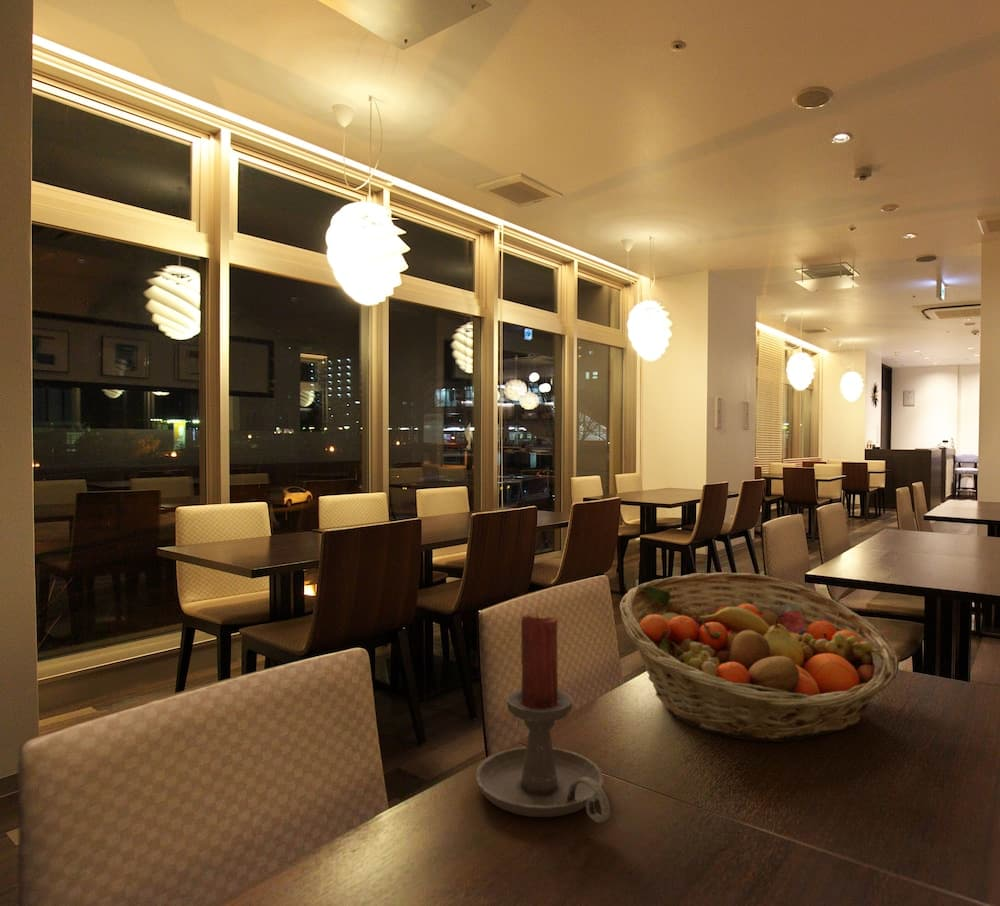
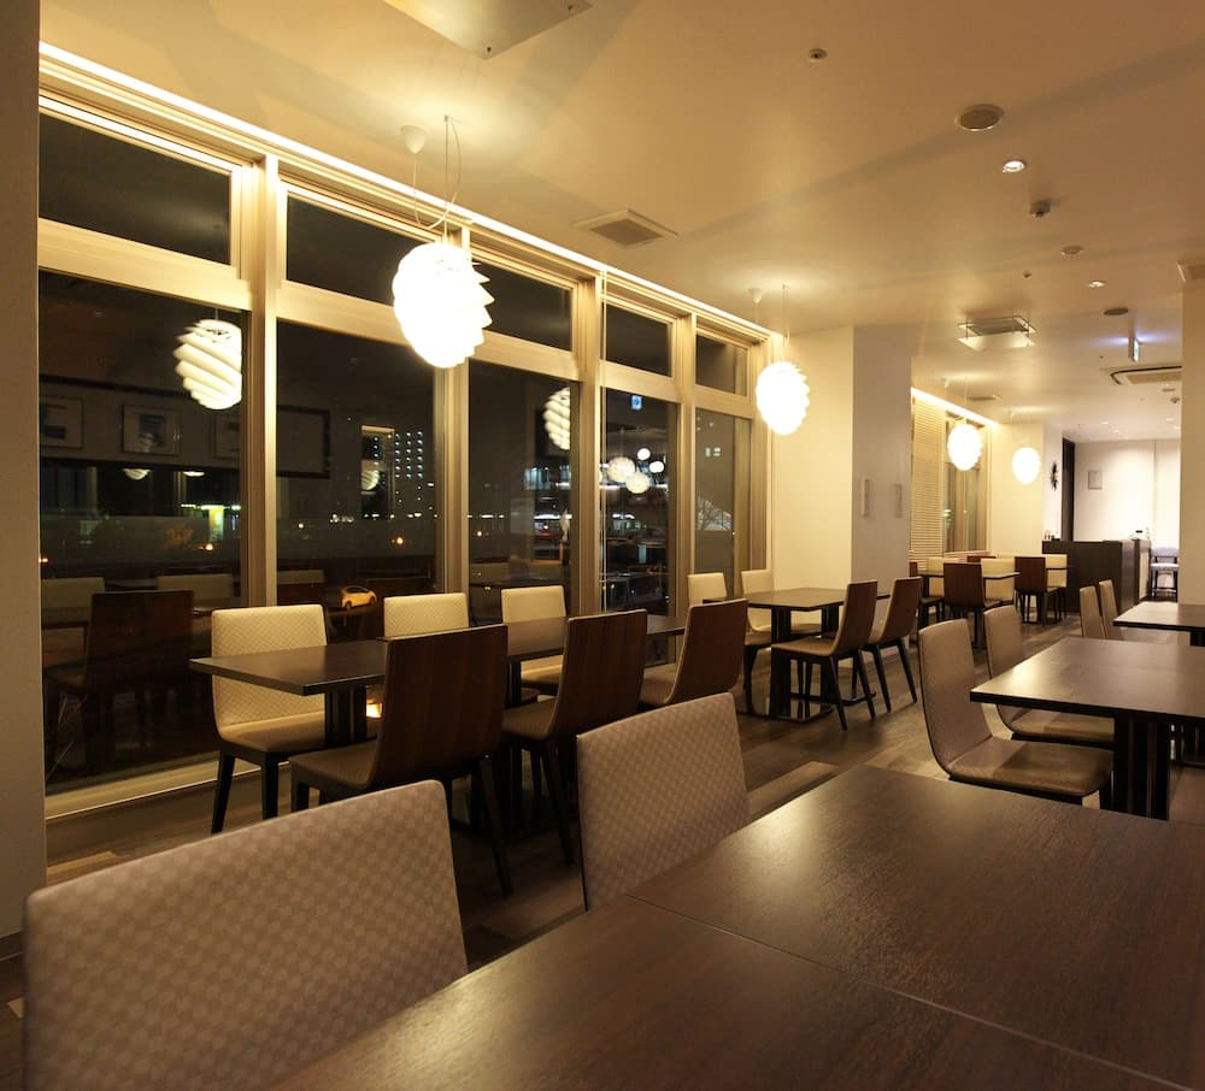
- candle holder (550, 707)
- fruit basket (752, 647)
